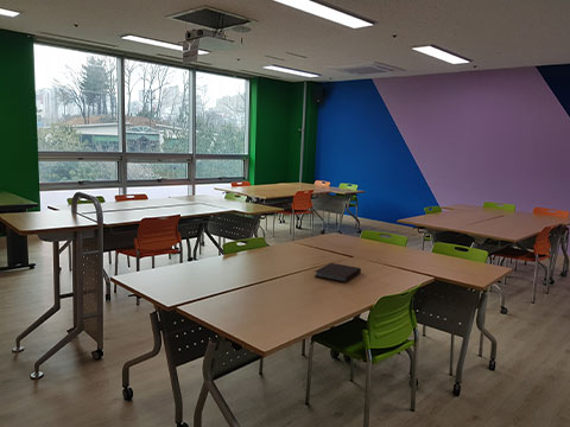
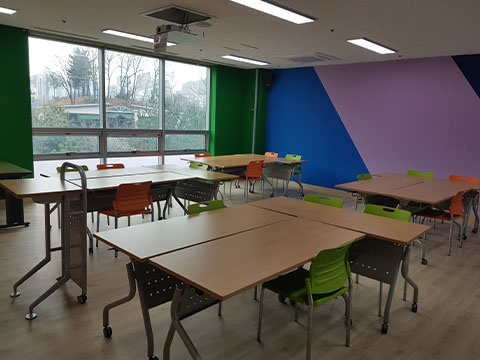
- notebook (337, 272)
